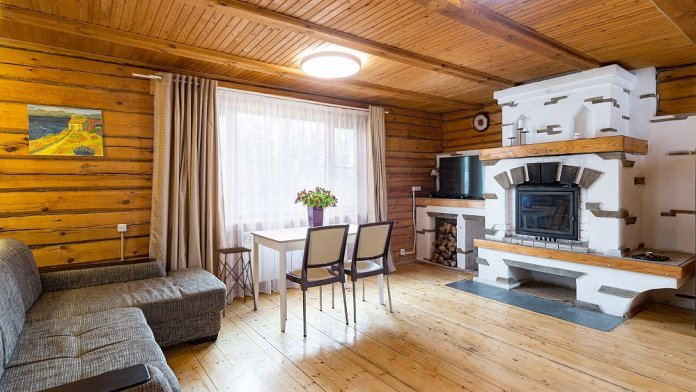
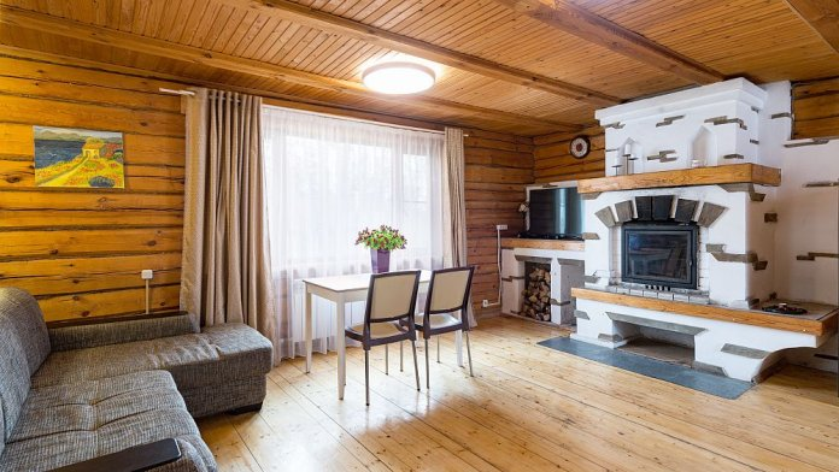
- side table (235, 279)
